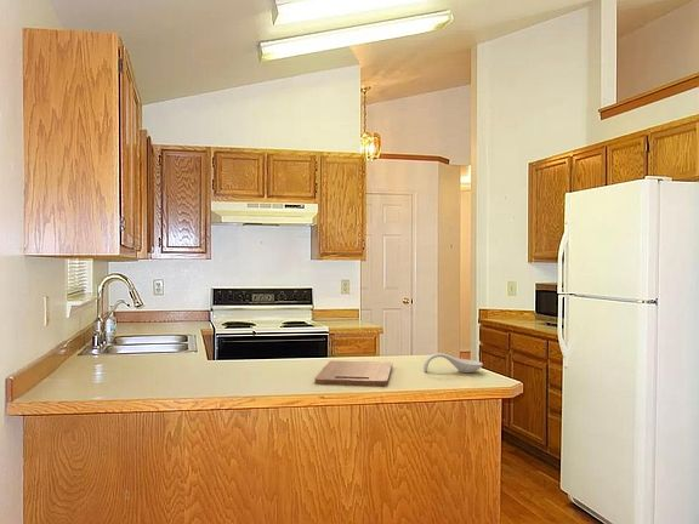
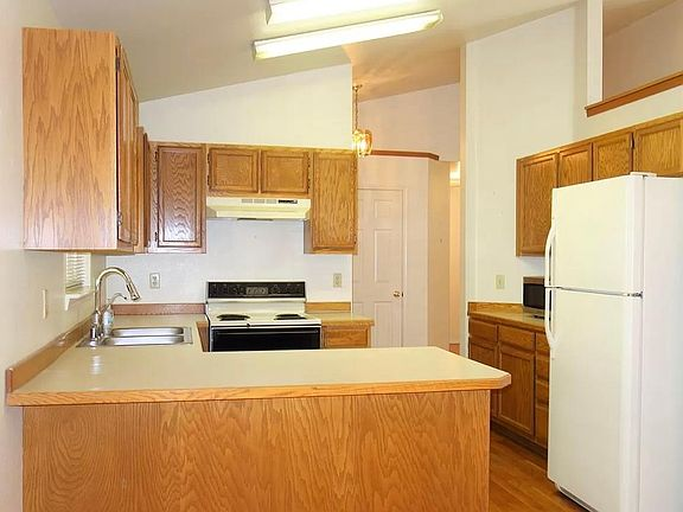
- cutting board (356, 371)
- spoon rest (453, 361)
